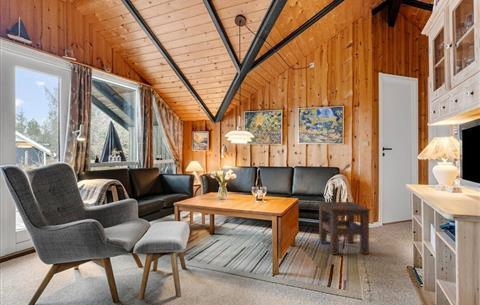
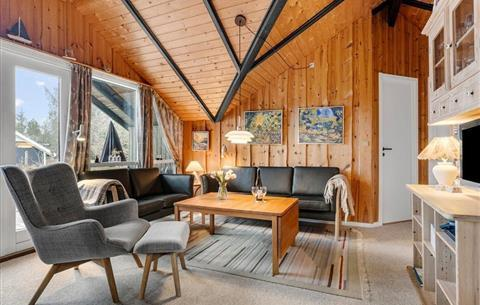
- side table (342, 225)
